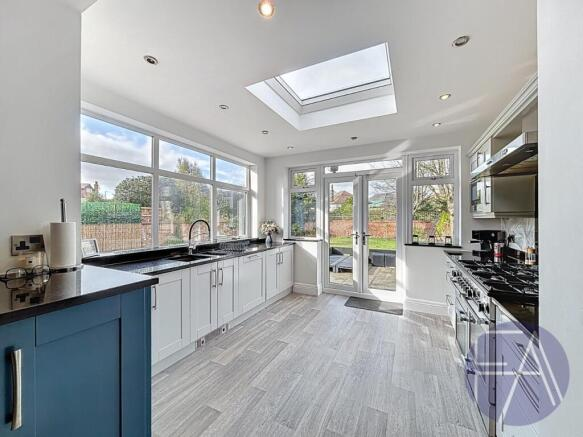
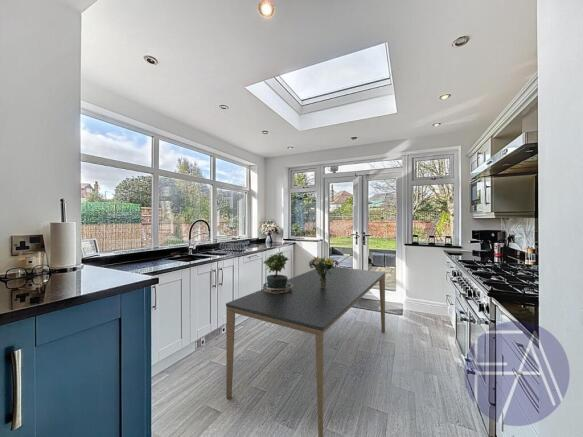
+ dining table (323, 320)
+ bouquet (322, 271)
+ potted plant (275, 270)
